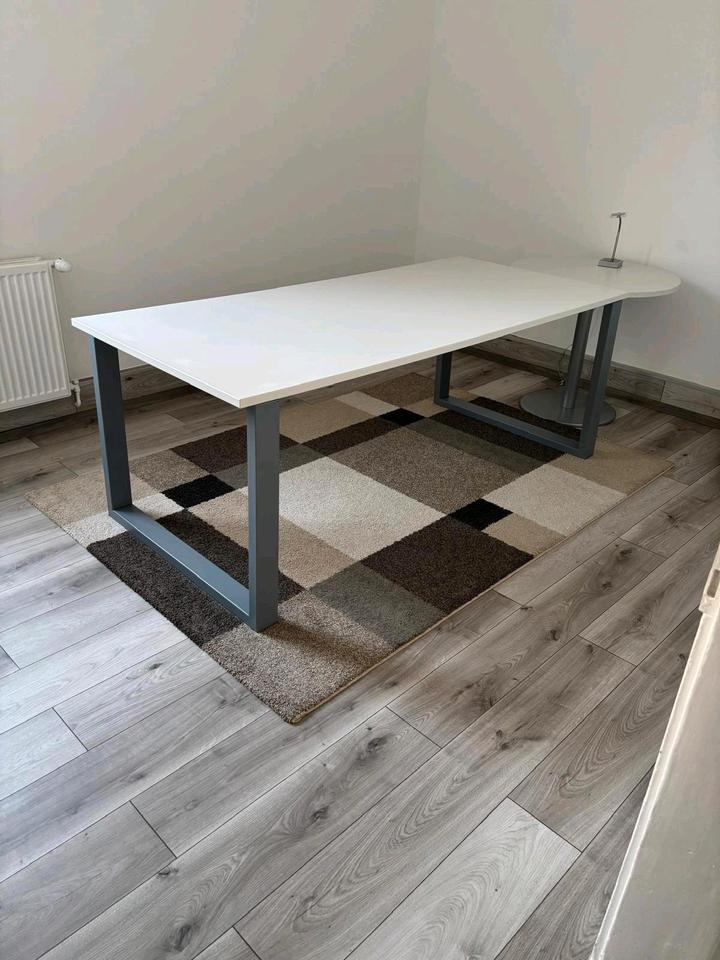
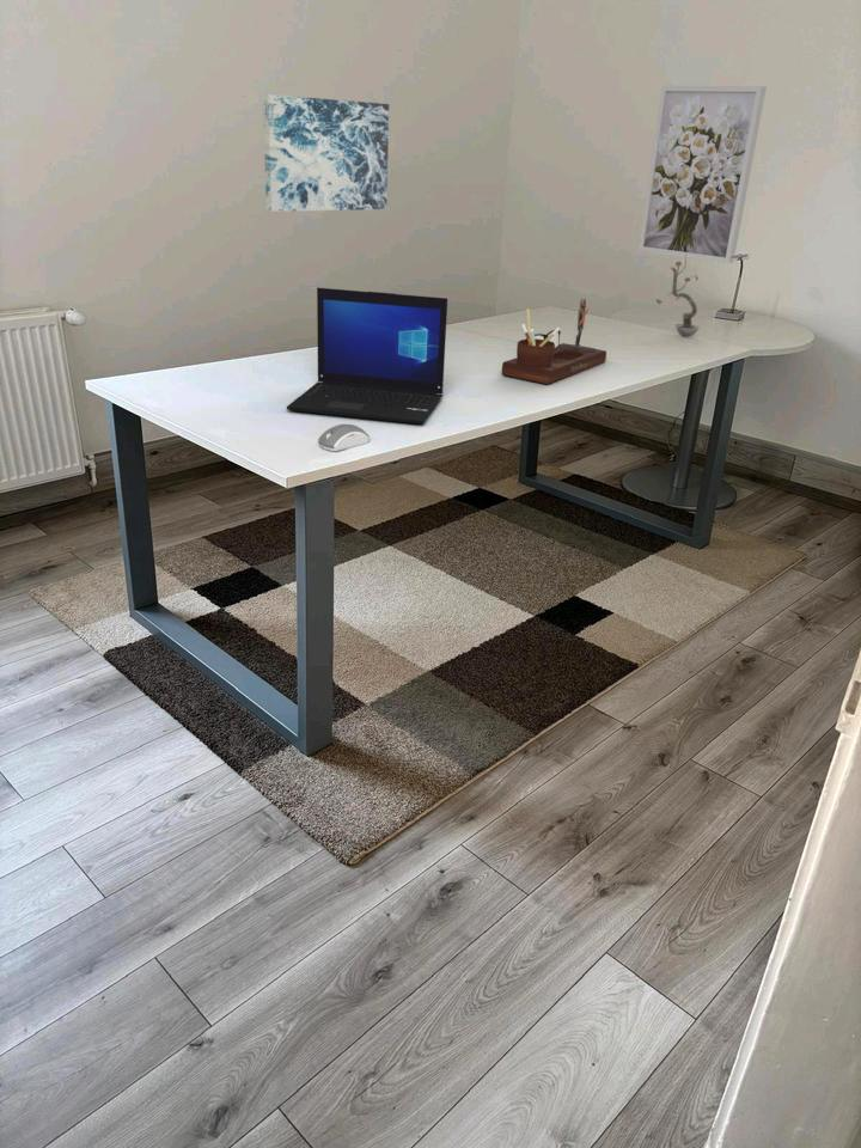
+ computer mouse (344, 434)
+ wall art (329, 155)
+ plant (677, 294)
+ laptop (368, 354)
+ desk organizer (555, 337)
+ wall art (697, 175)
